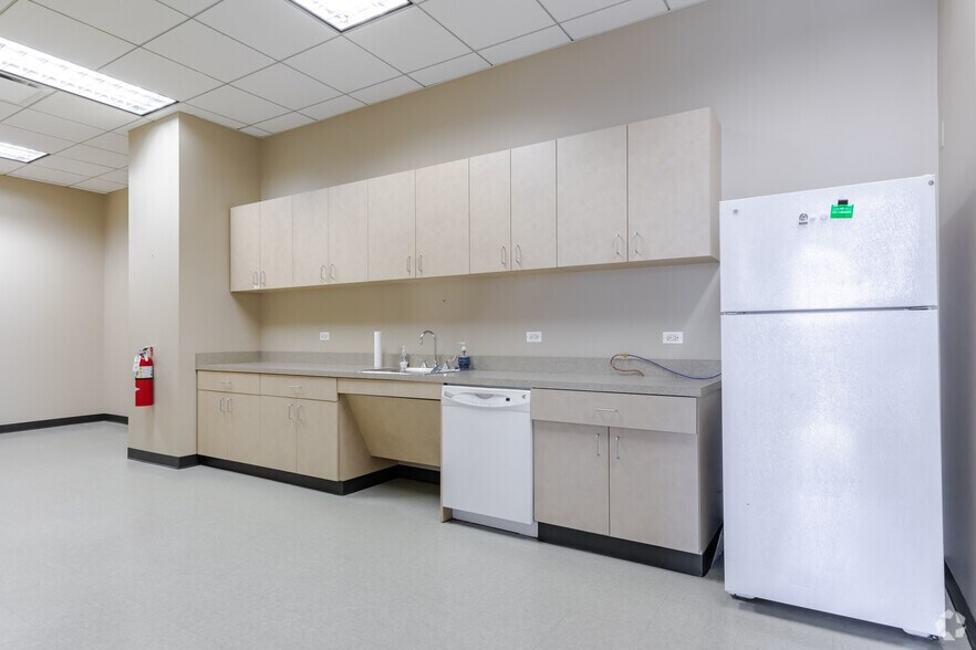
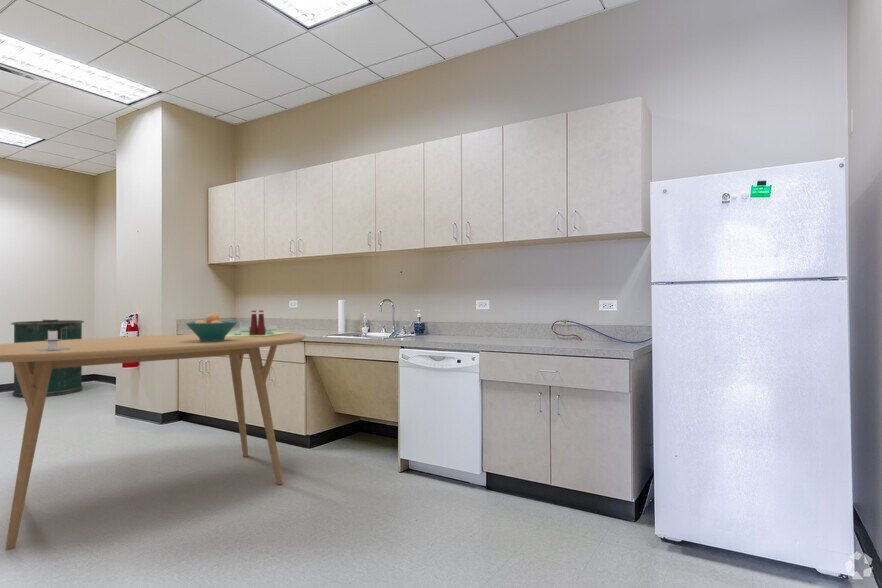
+ architectural model (255, 322)
+ trash can (52, 368)
+ dining table (144, 361)
+ napkin holder (52, 339)
+ fruit bowl (212, 326)
